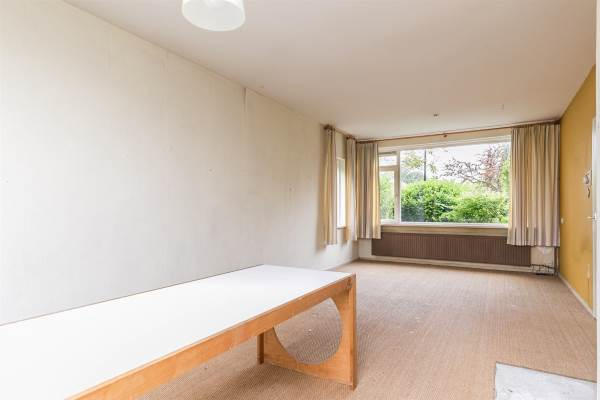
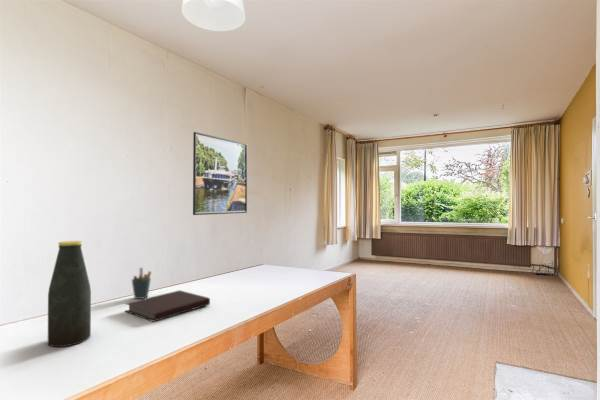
+ bottle (69, 290)
+ notebook (168, 304)
+ pen holder (141, 283)
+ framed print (222, 176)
